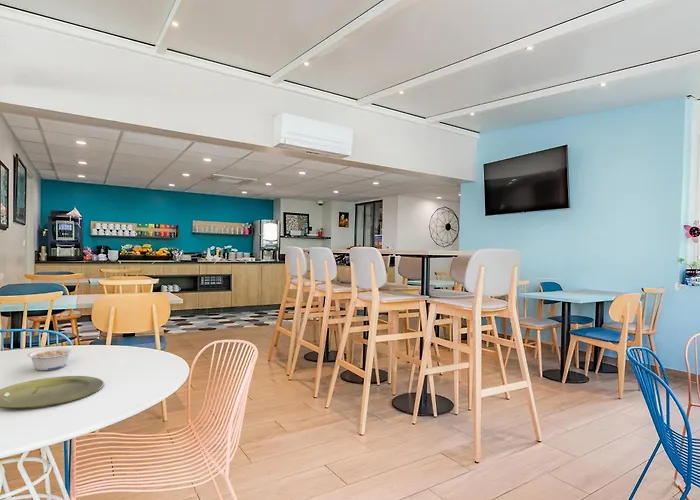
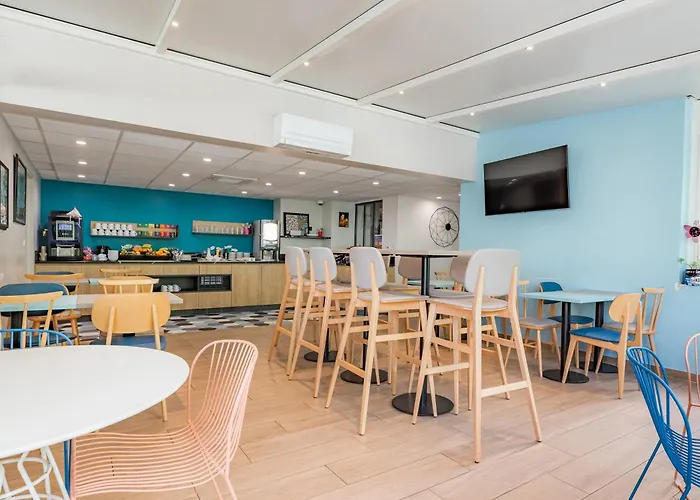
- legume (50, 358)
- plate (48, 390)
